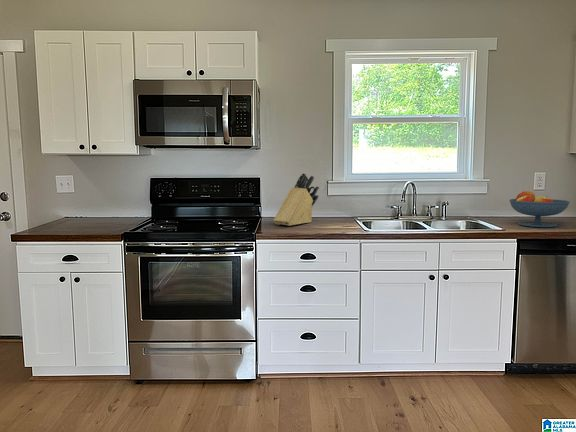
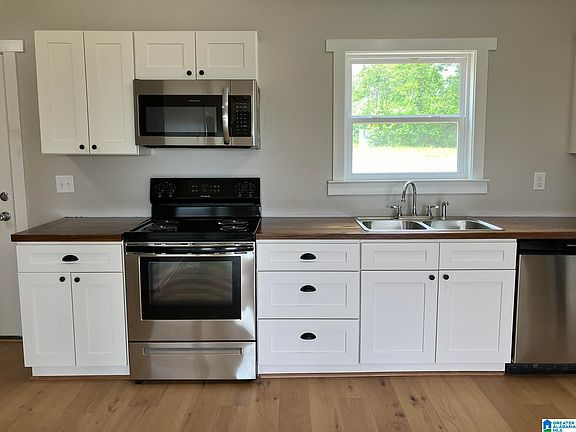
- fruit bowl (538, 208)
- knife block (297, 198)
